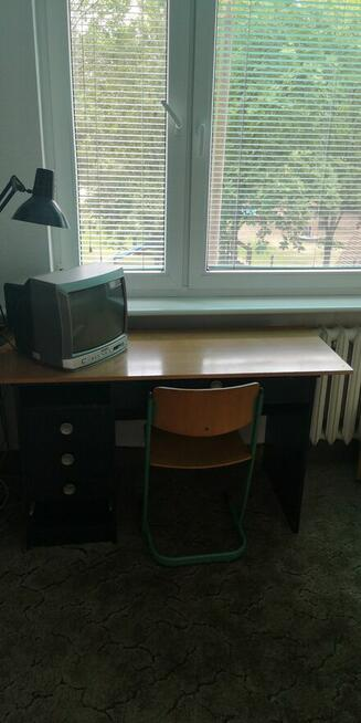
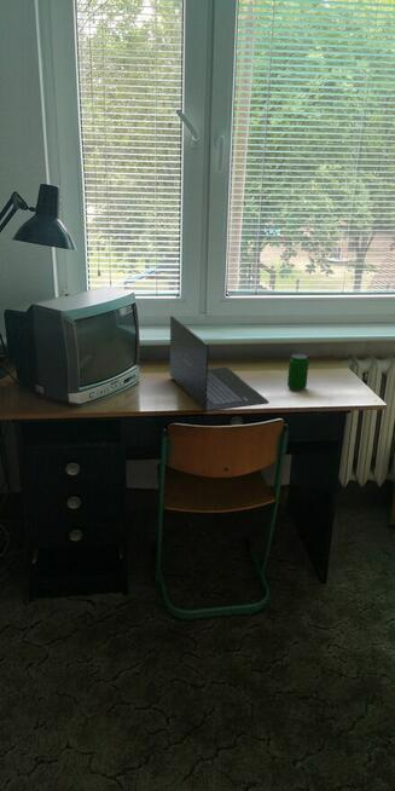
+ laptop (217, 368)
+ beverage can (297, 371)
